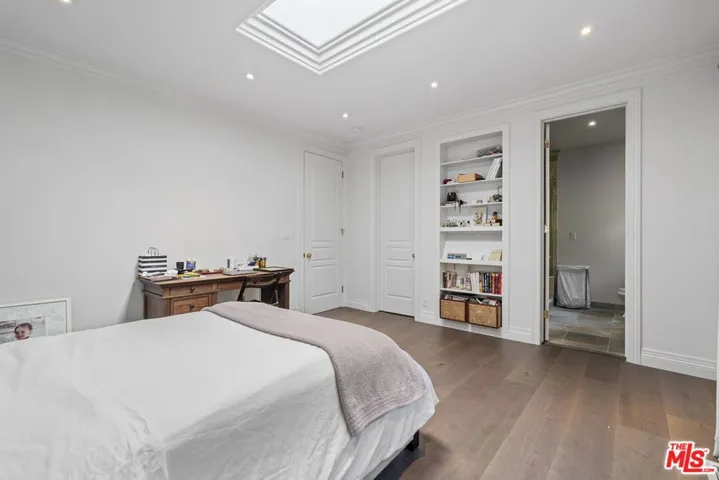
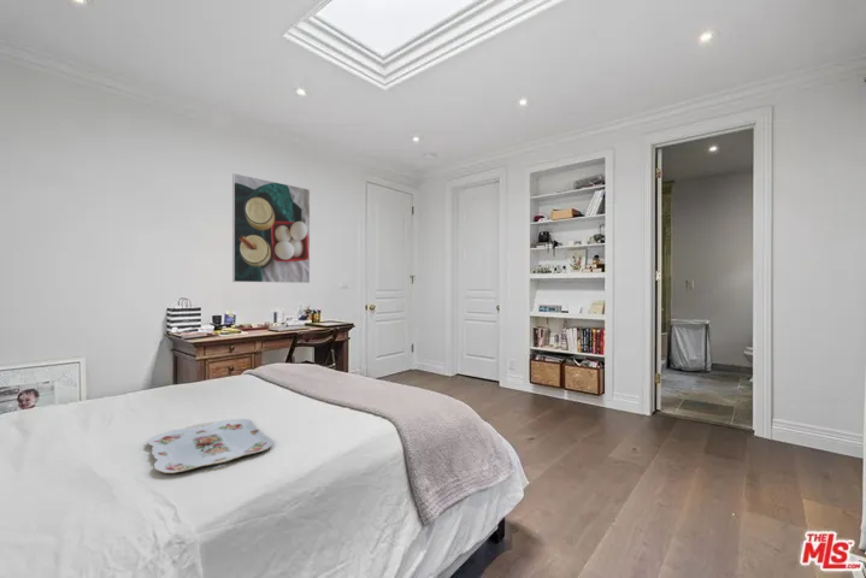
+ serving tray (210, 442)
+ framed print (273, 231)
